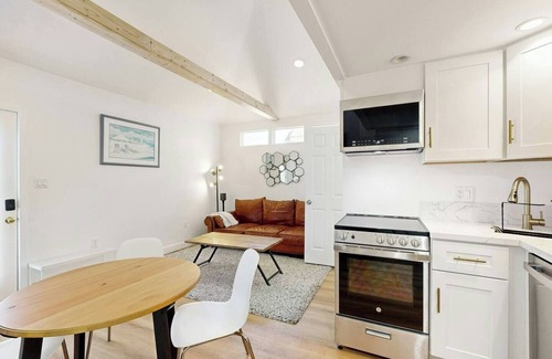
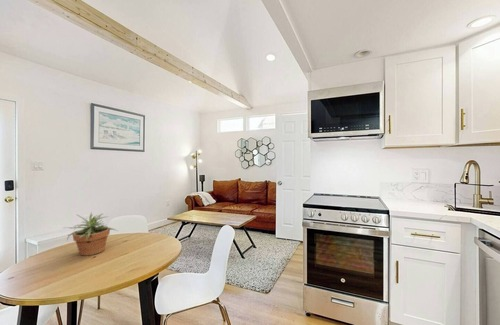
+ potted plant (92, 231)
